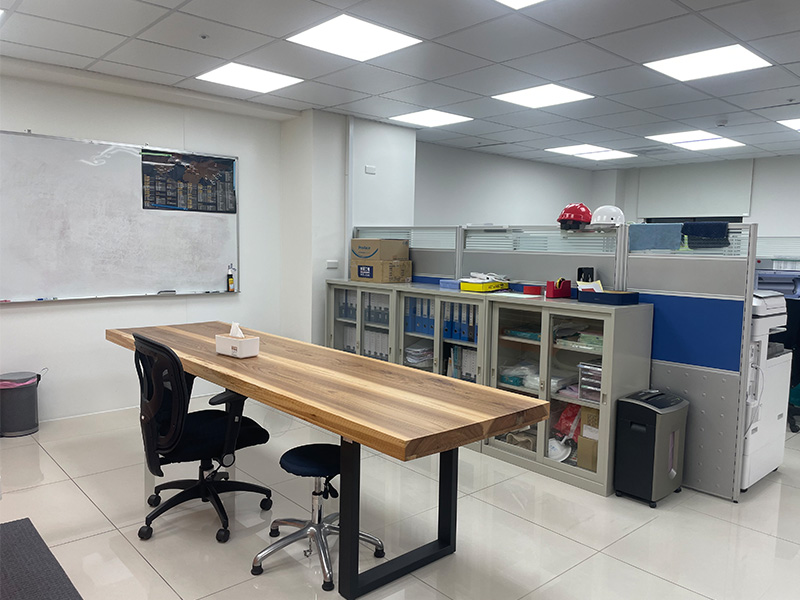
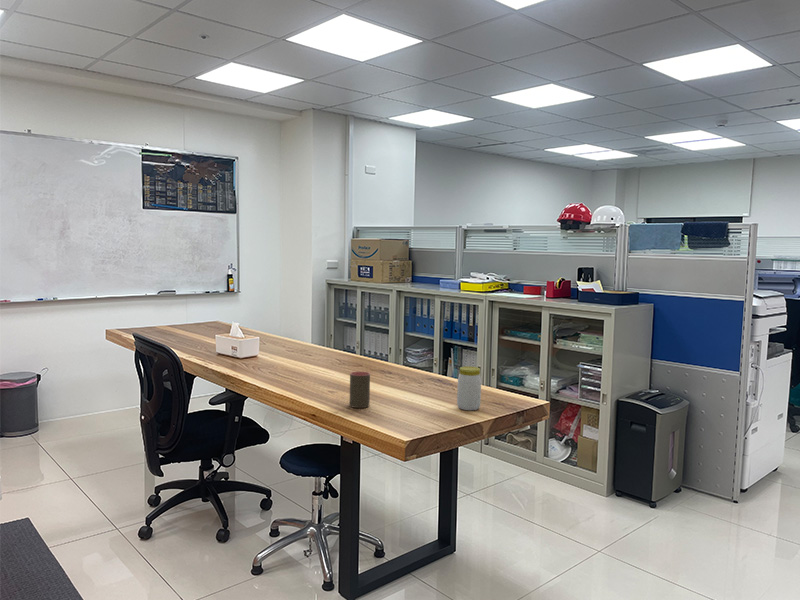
+ jar (469, 387)
+ cup (359, 389)
